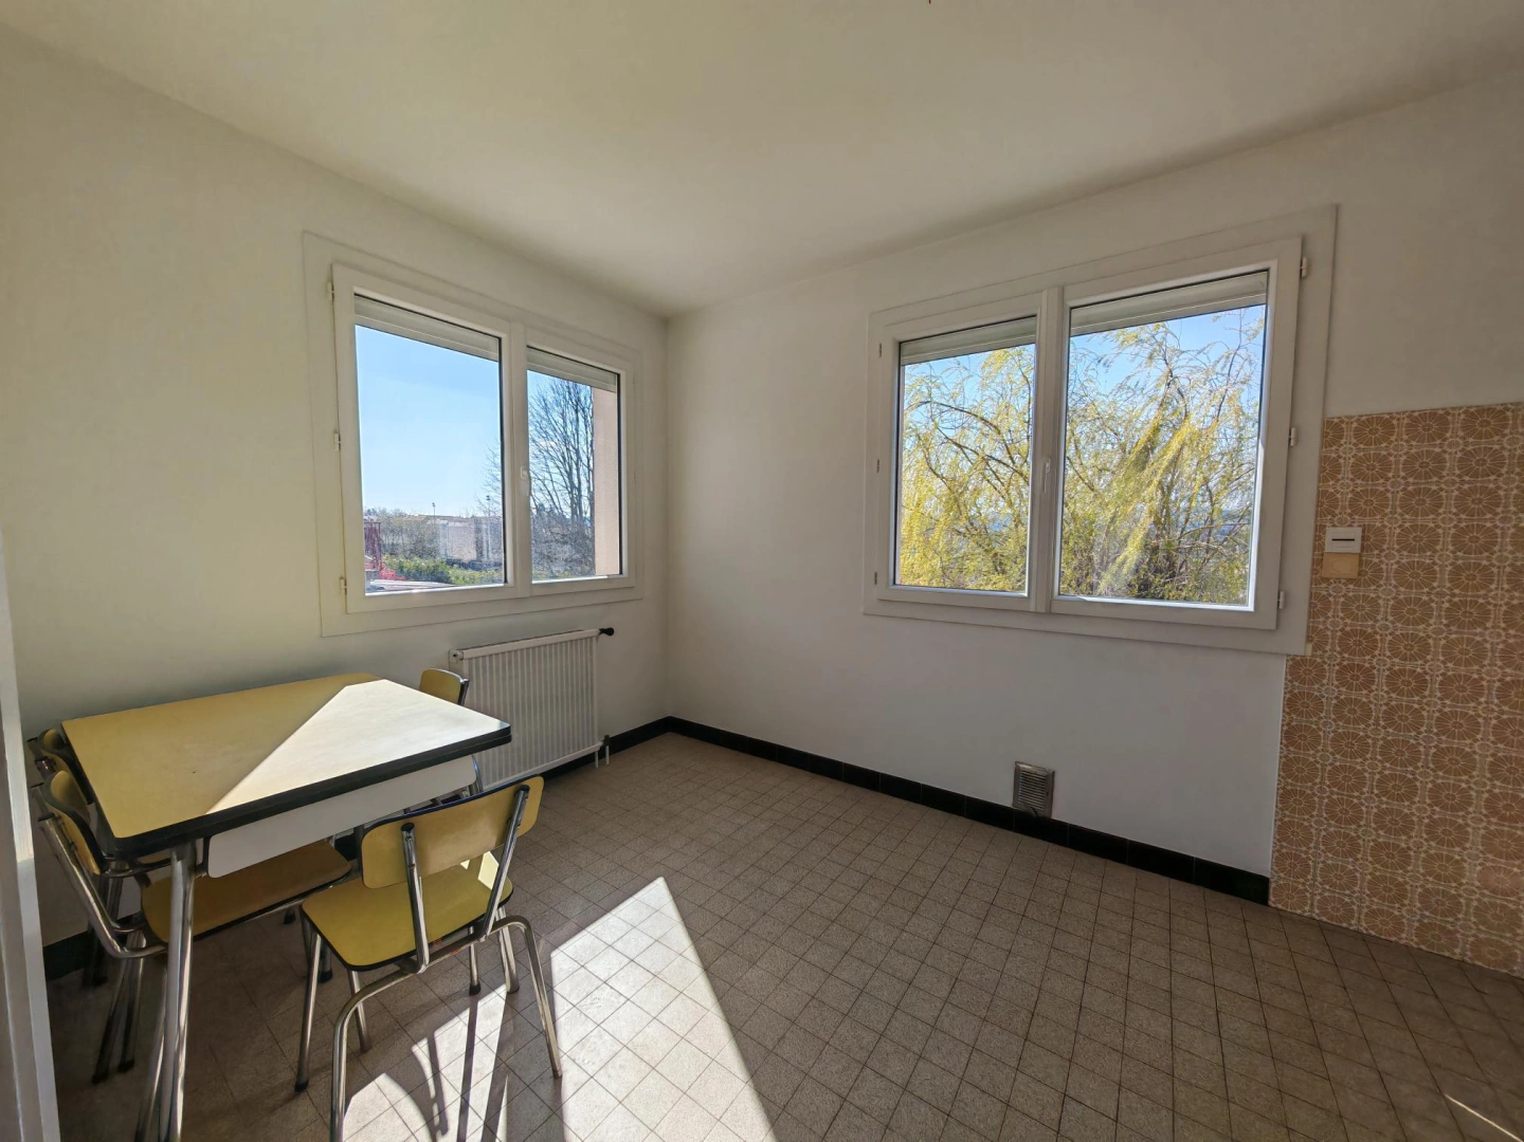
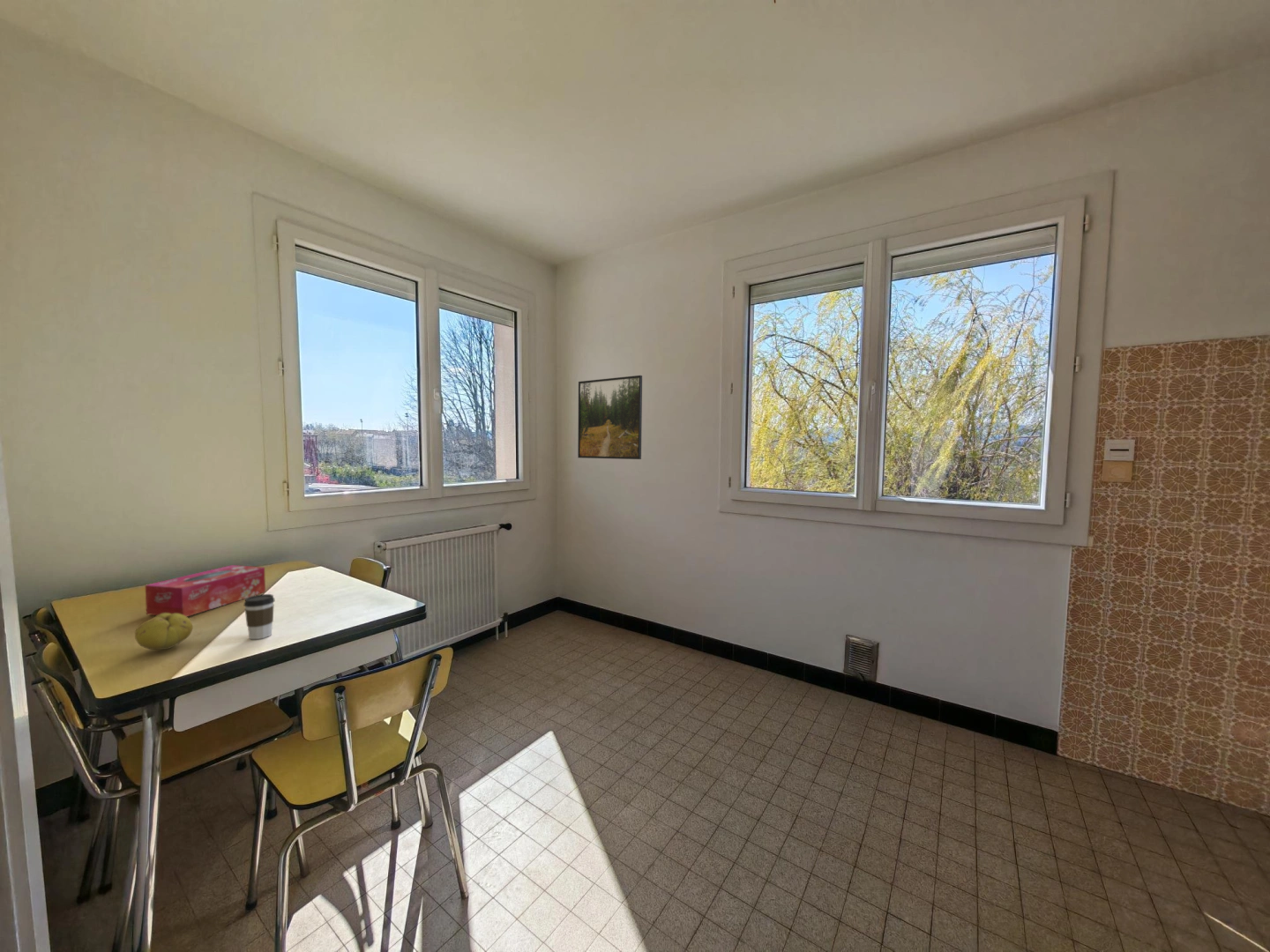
+ coffee cup (259, 616)
+ fruit (164, 631)
+ tissue box (209, 589)
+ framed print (608, 419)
